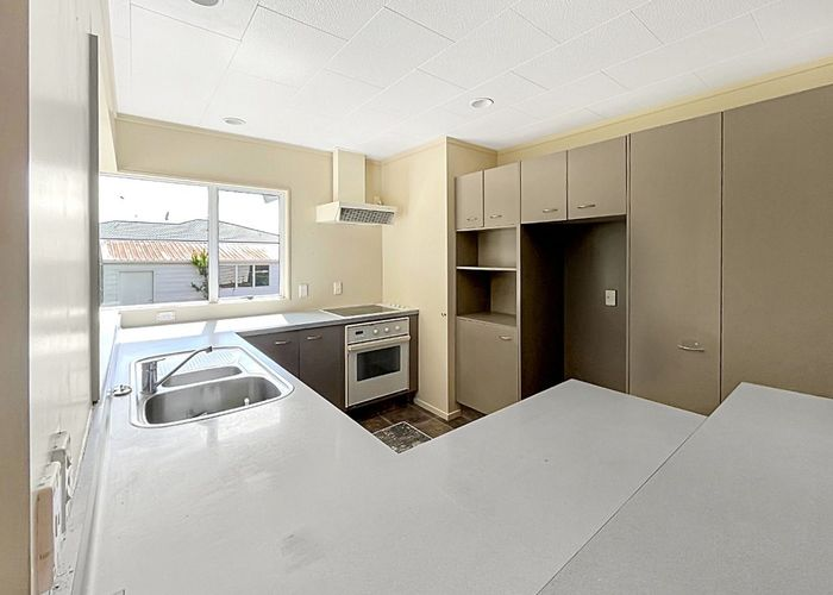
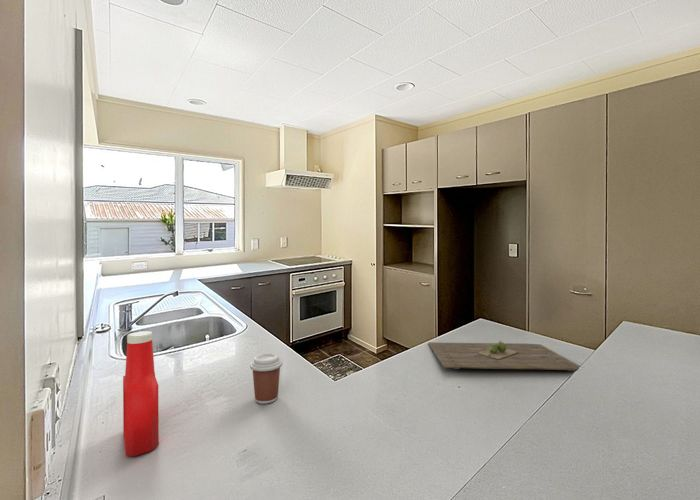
+ cutting board (496, 348)
+ soap bottle (140, 386)
+ coffee cup (266, 377)
